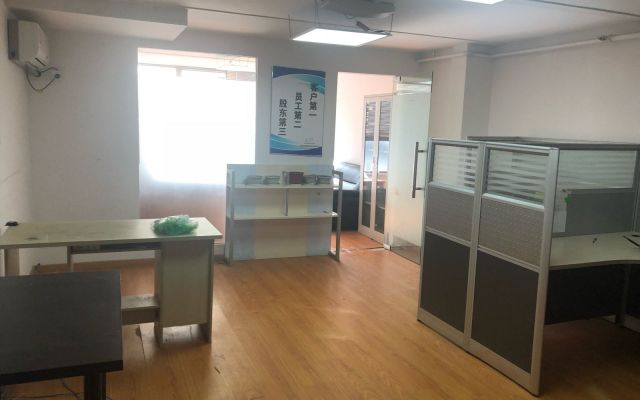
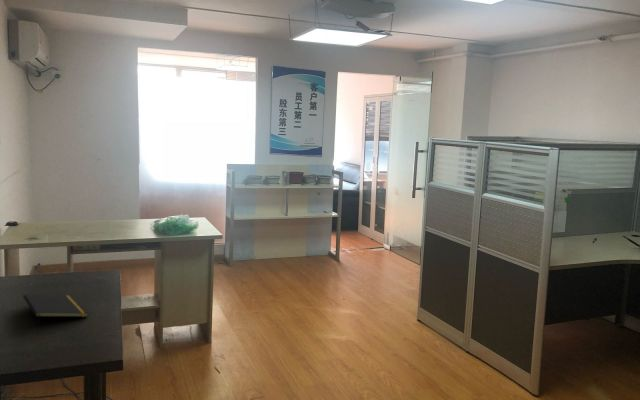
+ notepad (55, 305)
